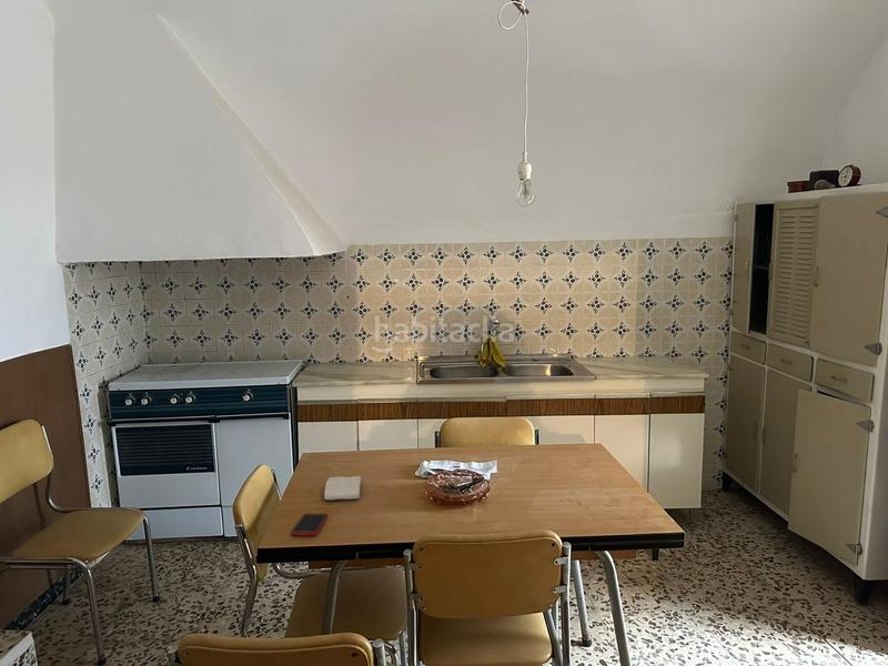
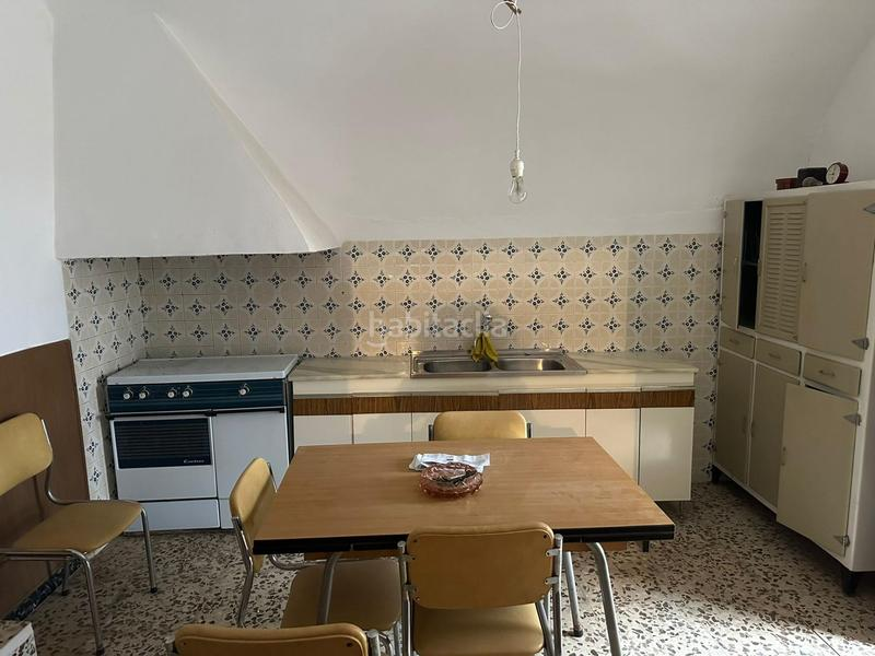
- washcloth (343, 487)
- cell phone (310, 524)
